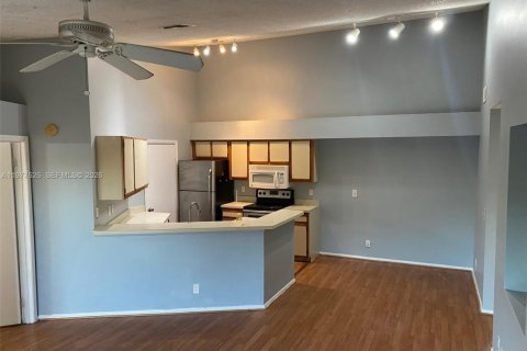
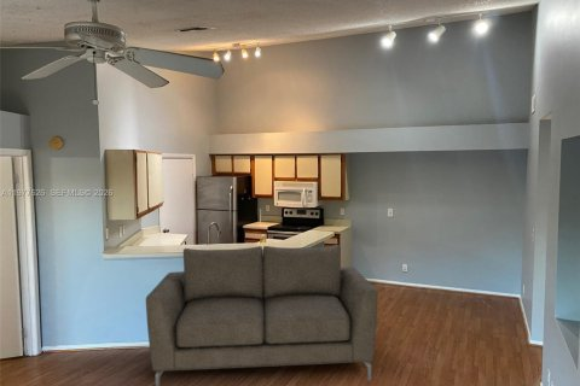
+ sofa (263, 306)
